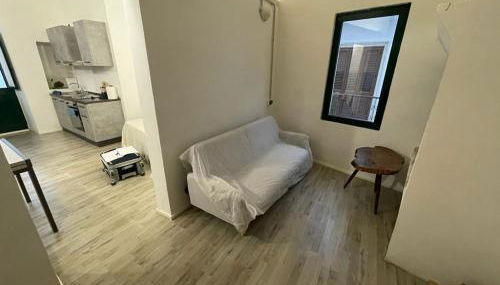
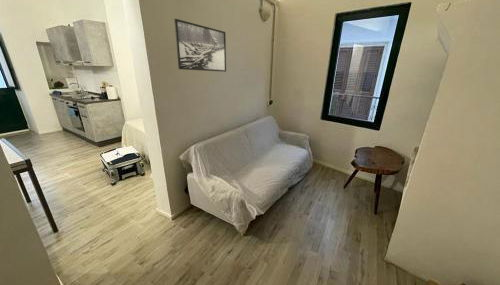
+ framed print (203, 49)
